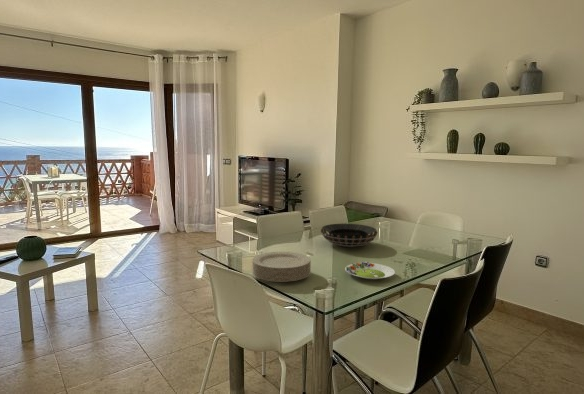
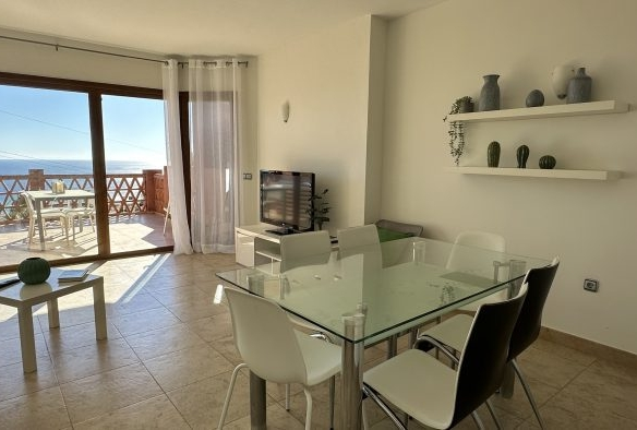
- plate (281, 267)
- salad plate (369, 271)
- decorative bowl (348, 236)
